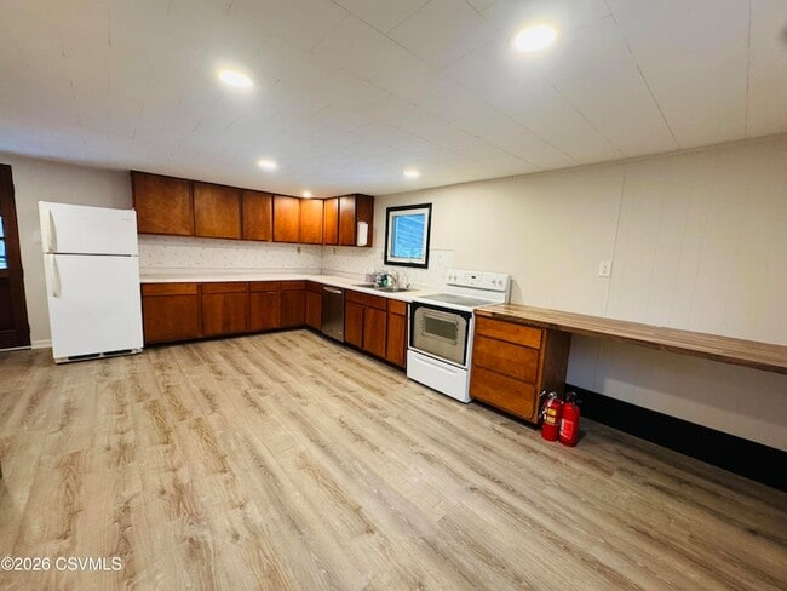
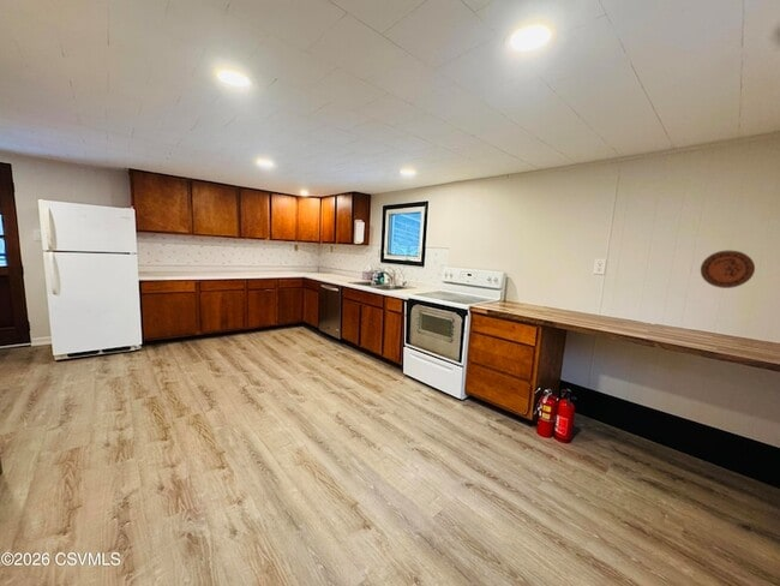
+ decorative plate (726, 269)
